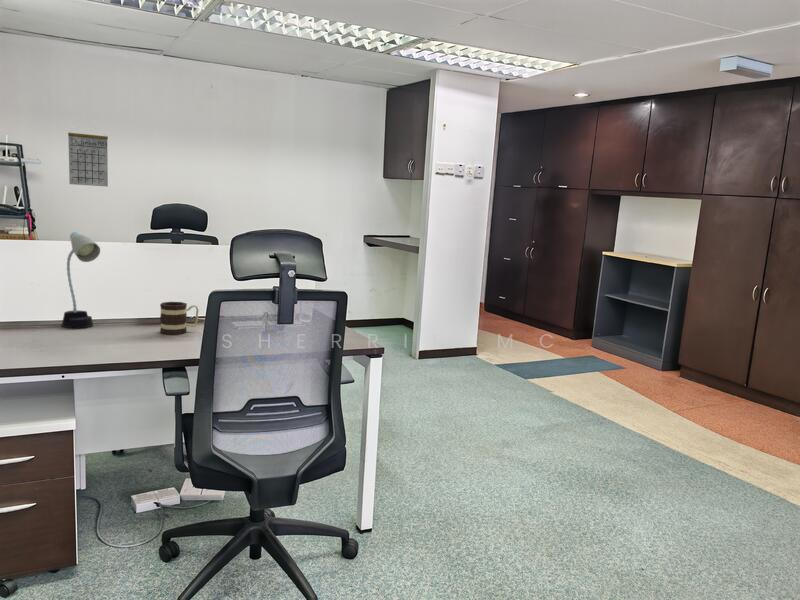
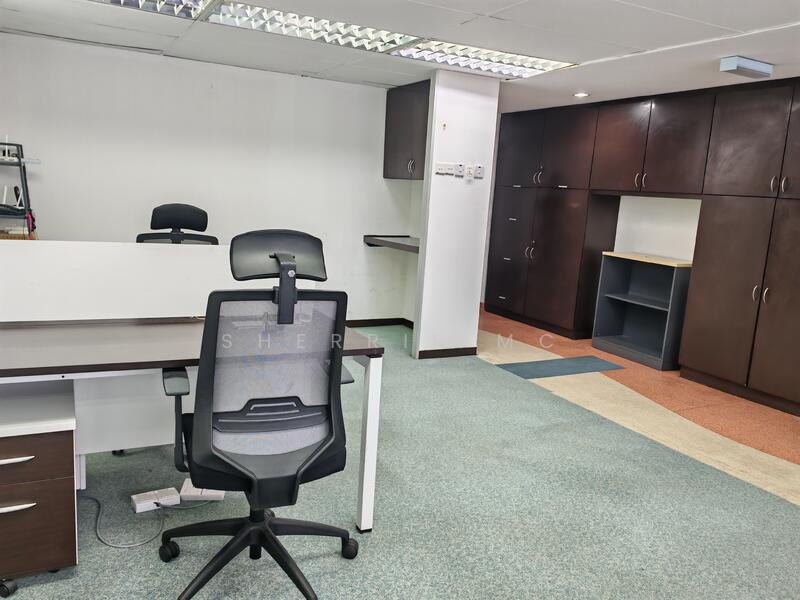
- calendar (88, 154)
- desk lamp (71, 281)
- mug (179, 317)
